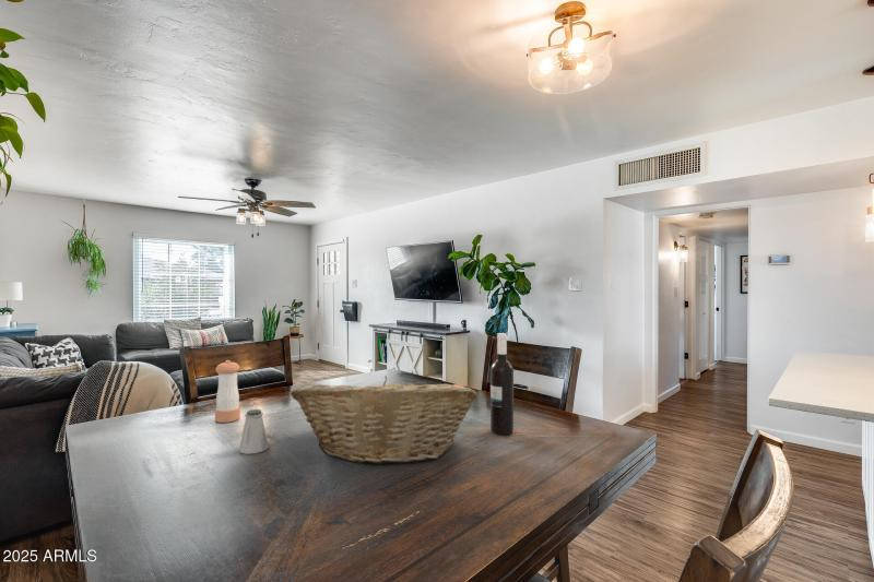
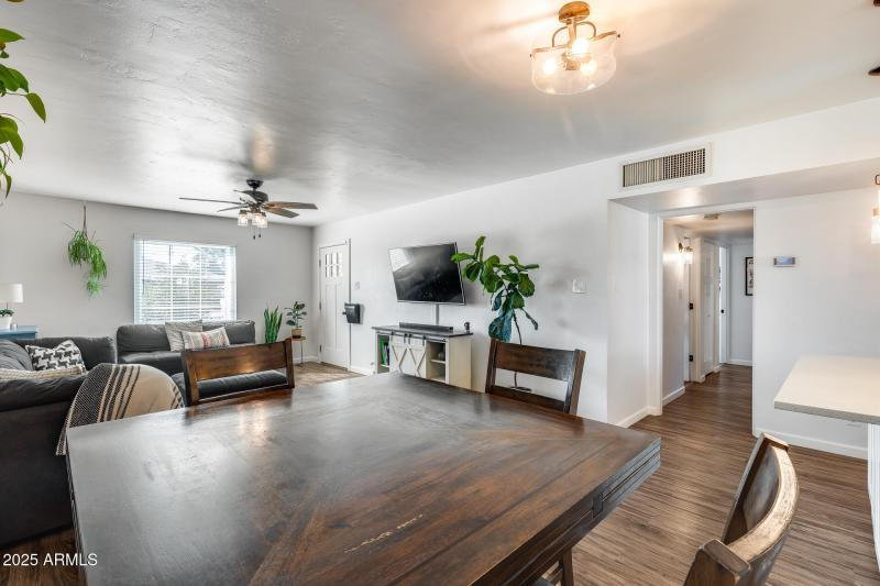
- pepper shaker (227, 389)
- wine bottle (501, 382)
- saltshaker (253, 429)
- fruit basket (385, 408)
